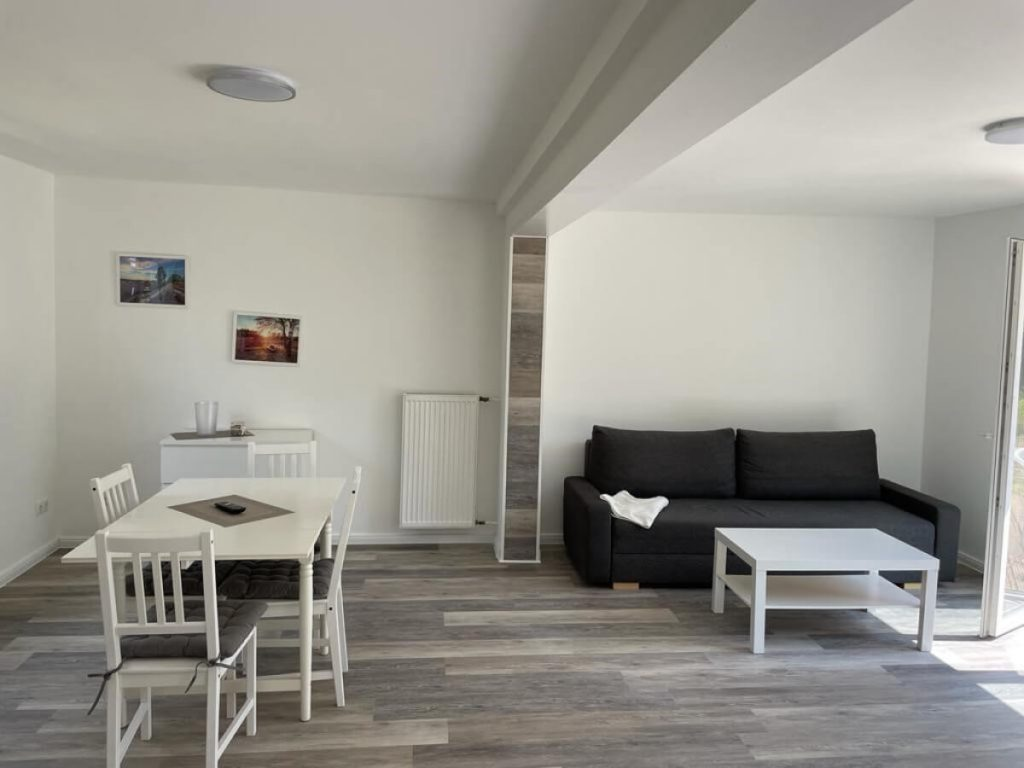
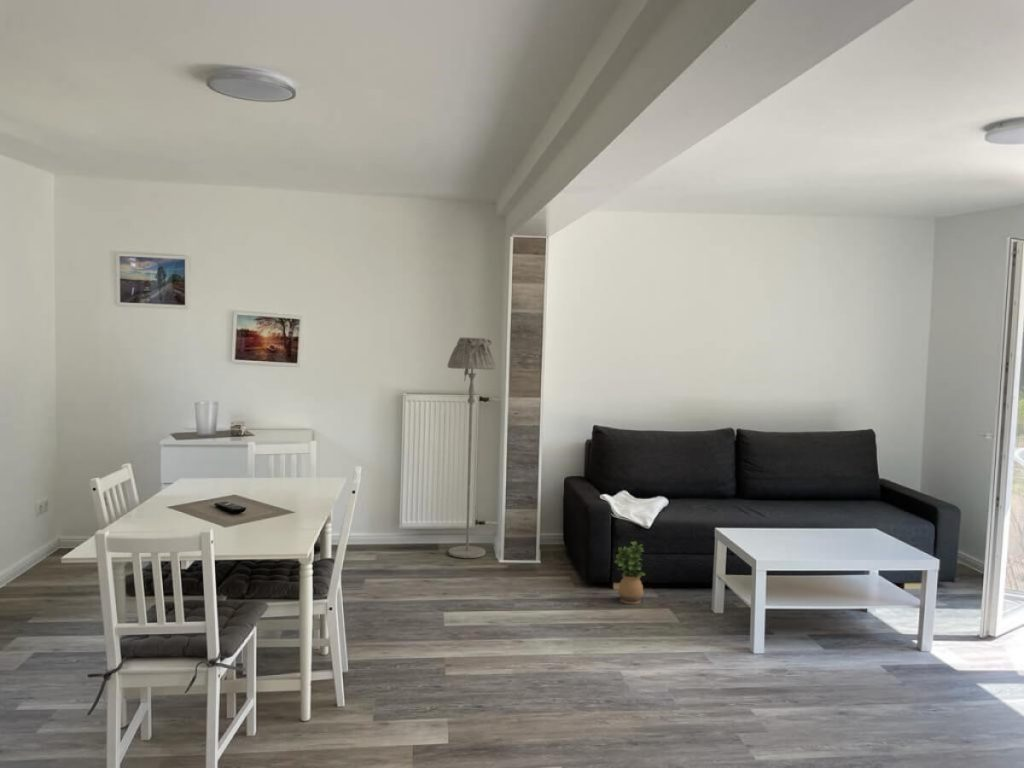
+ potted plant (628, 570)
+ floor lamp (469, 446)
